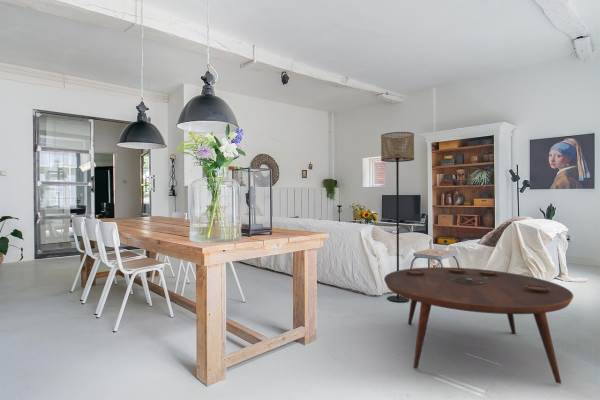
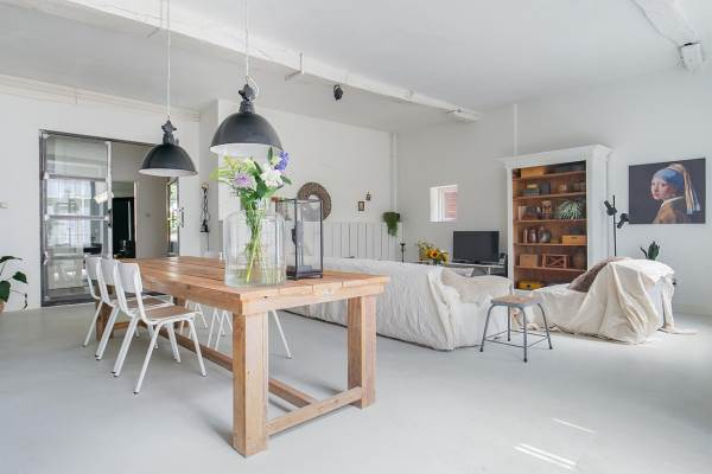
- floor lamp (397, 217)
- coffee table (471, 311)
